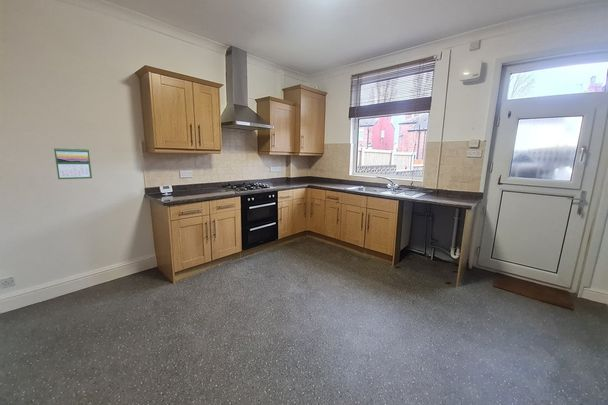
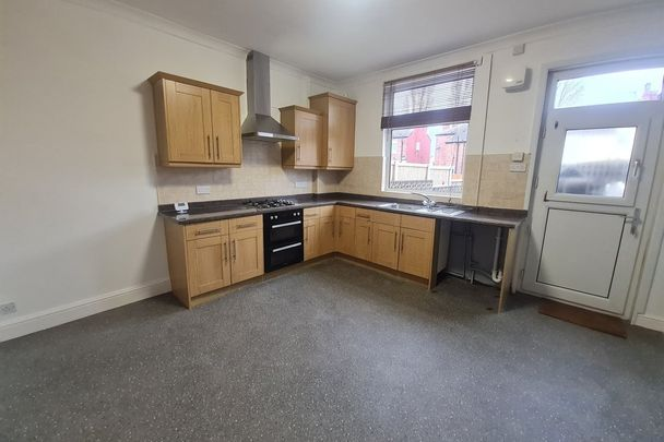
- calendar (73, 163)
